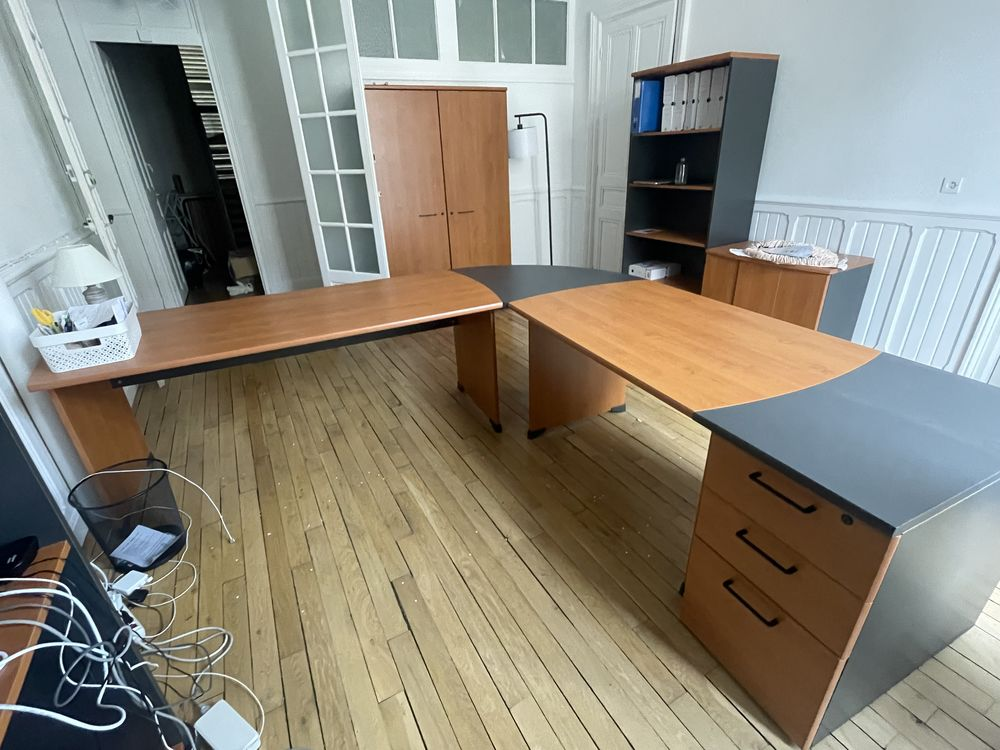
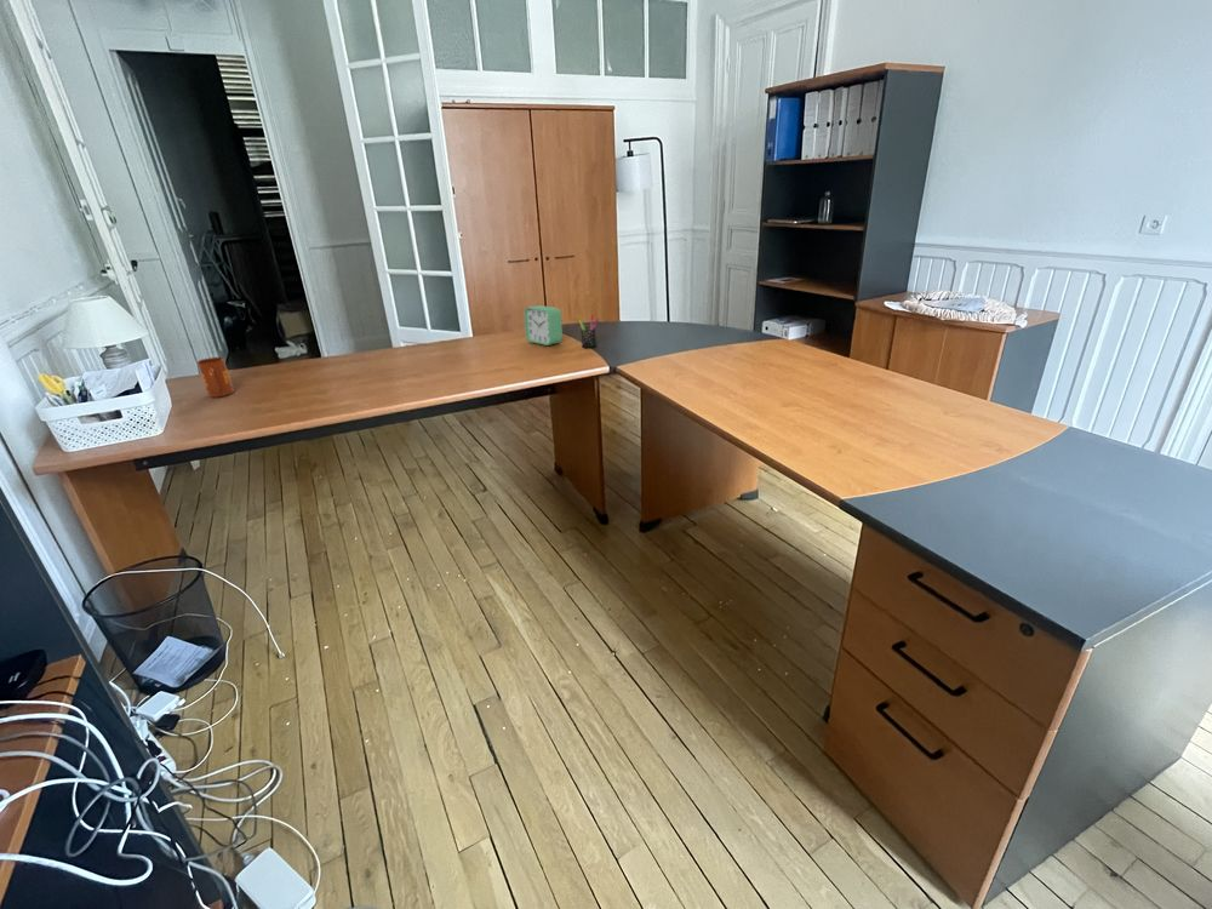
+ pen holder (587, 330)
+ mug (215, 378)
+ alarm clock (543, 325)
